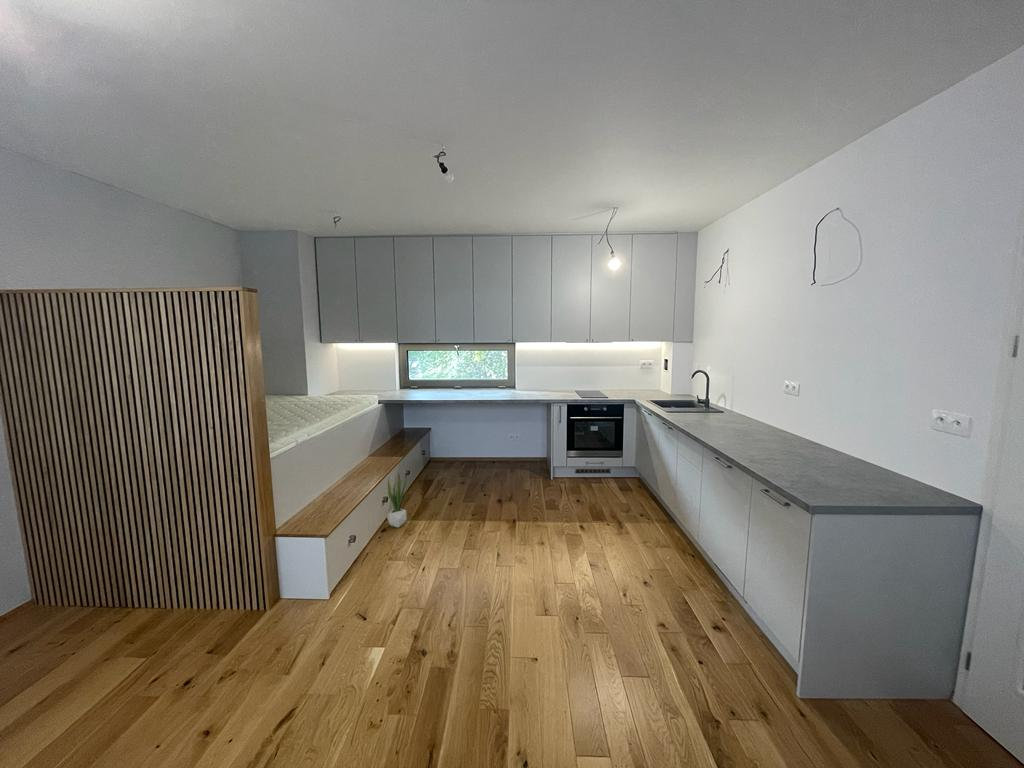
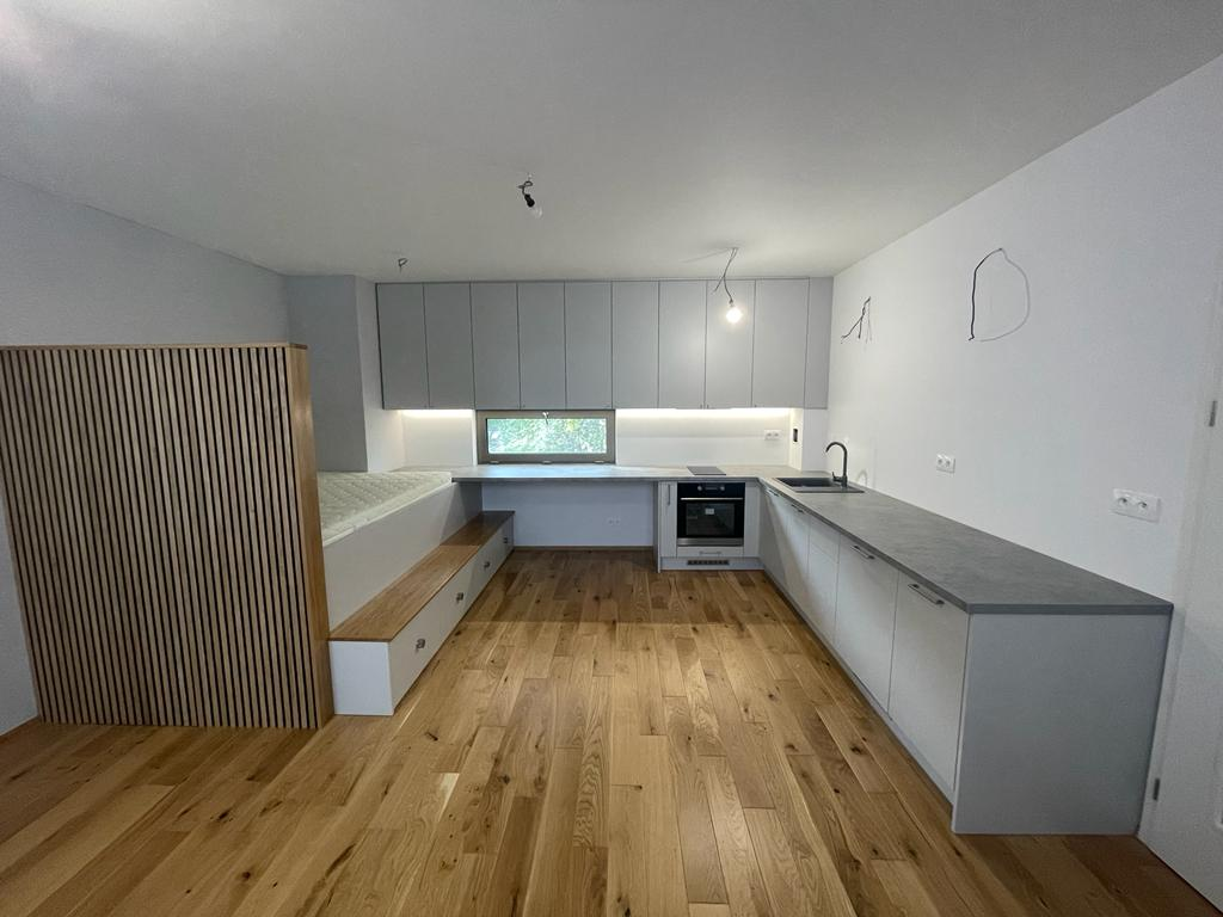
- potted plant (397, 500)
